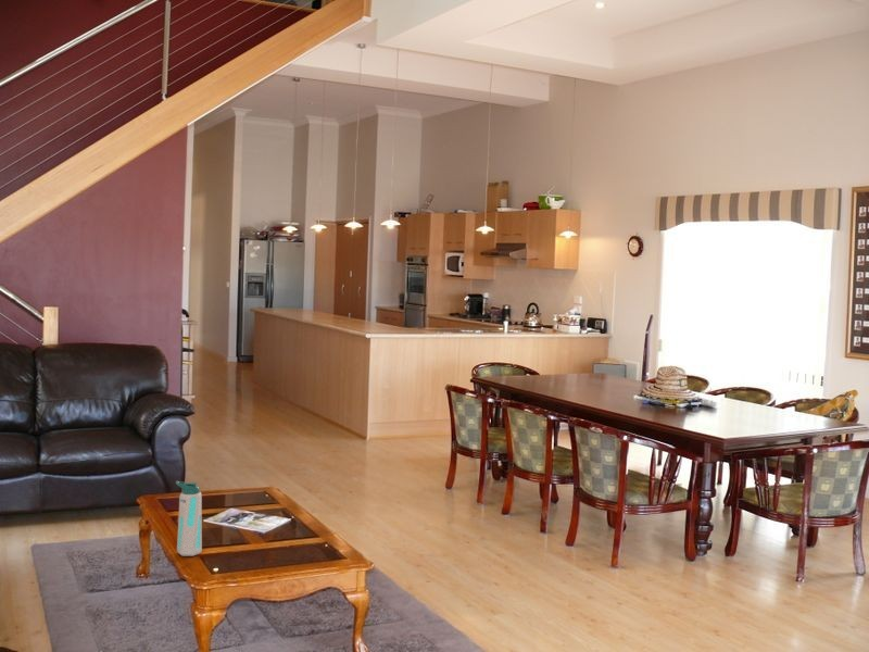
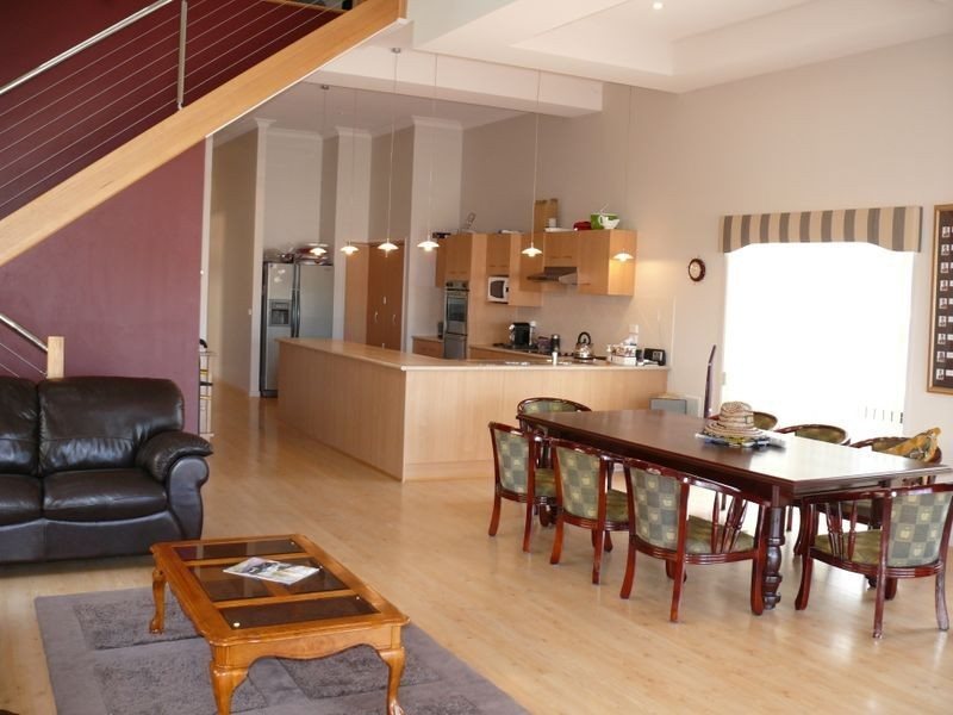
- water bottle (188, 517)
